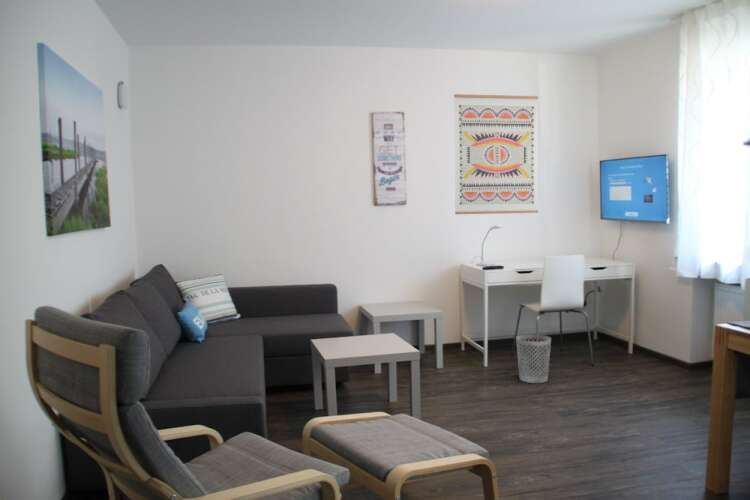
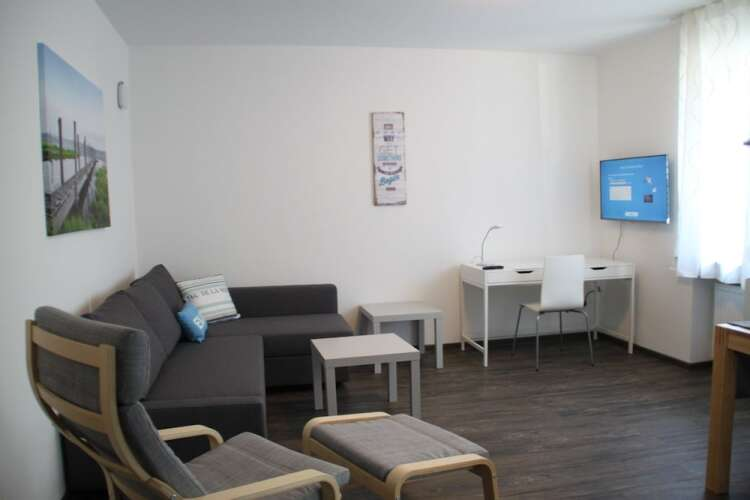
- wall art (497, 154)
- wastebasket (533, 359)
